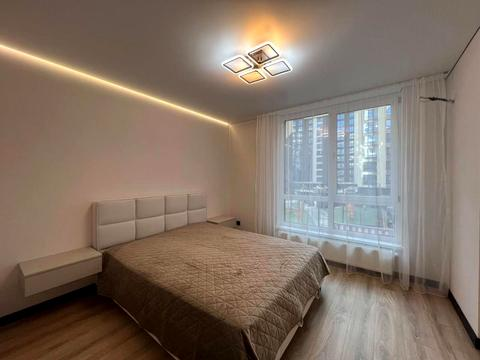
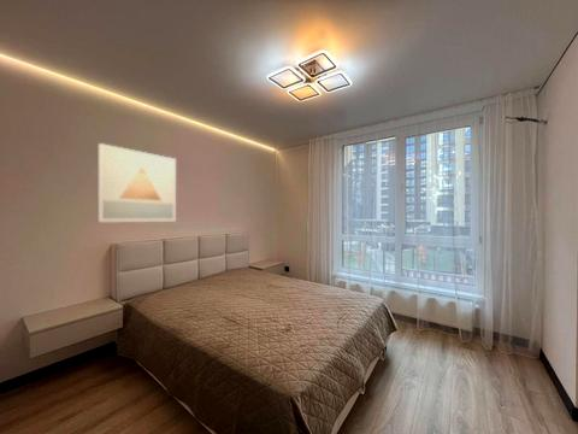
+ wall art (141, 187)
